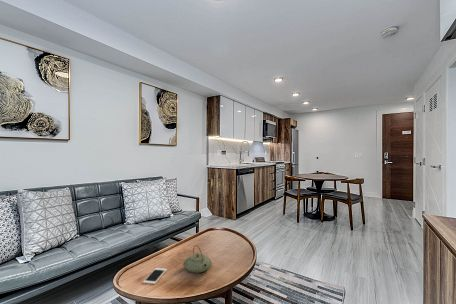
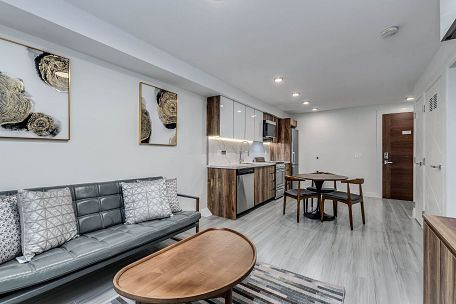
- teapot (198, 257)
- cell phone (155, 275)
